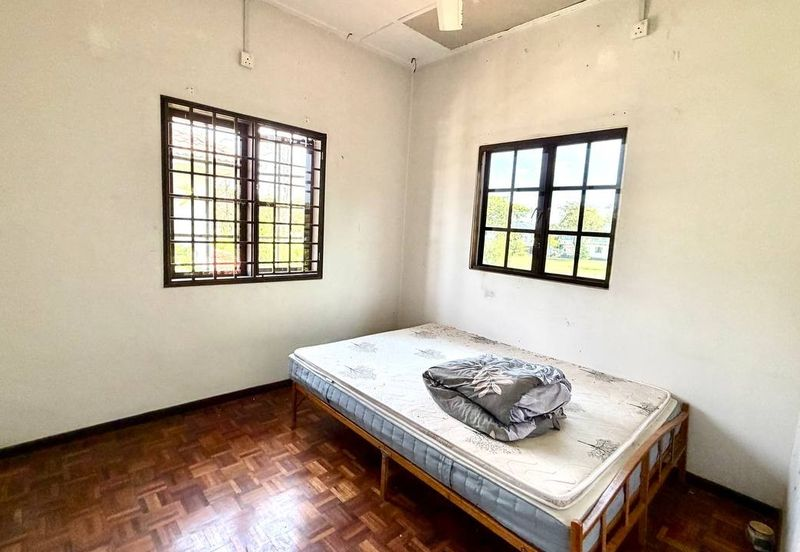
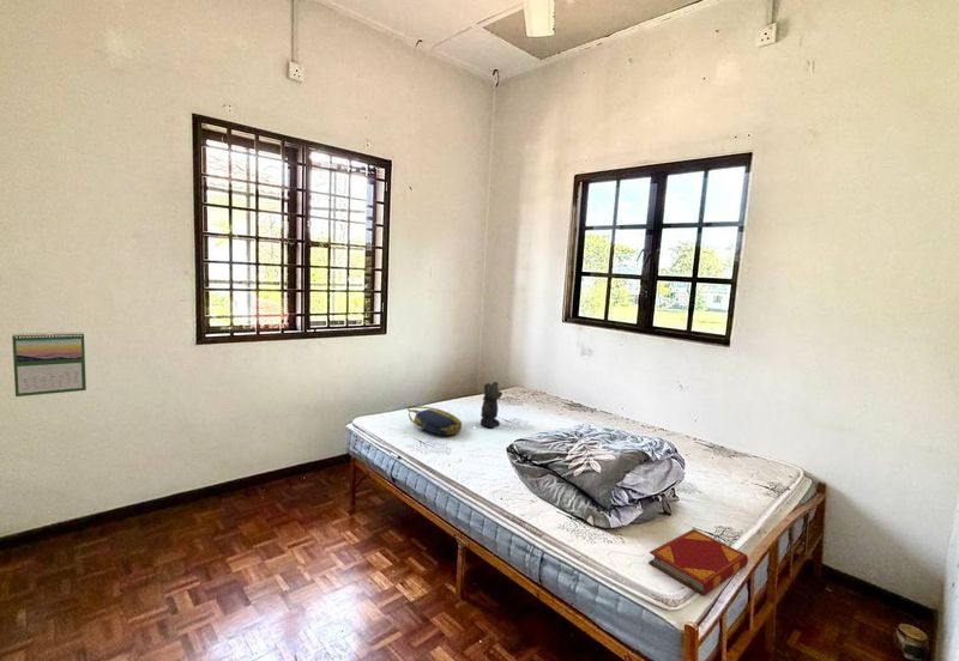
+ hardback book (698, 558)
+ calendar (50, 362)
+ bear (489, 402)
+ tote bag (432, 419)
